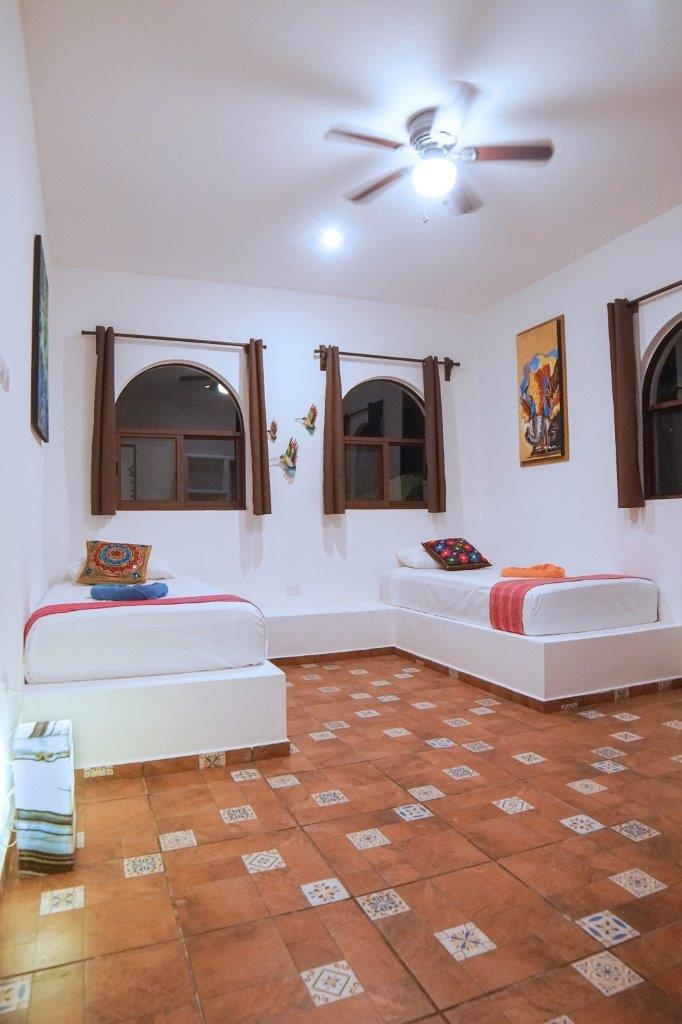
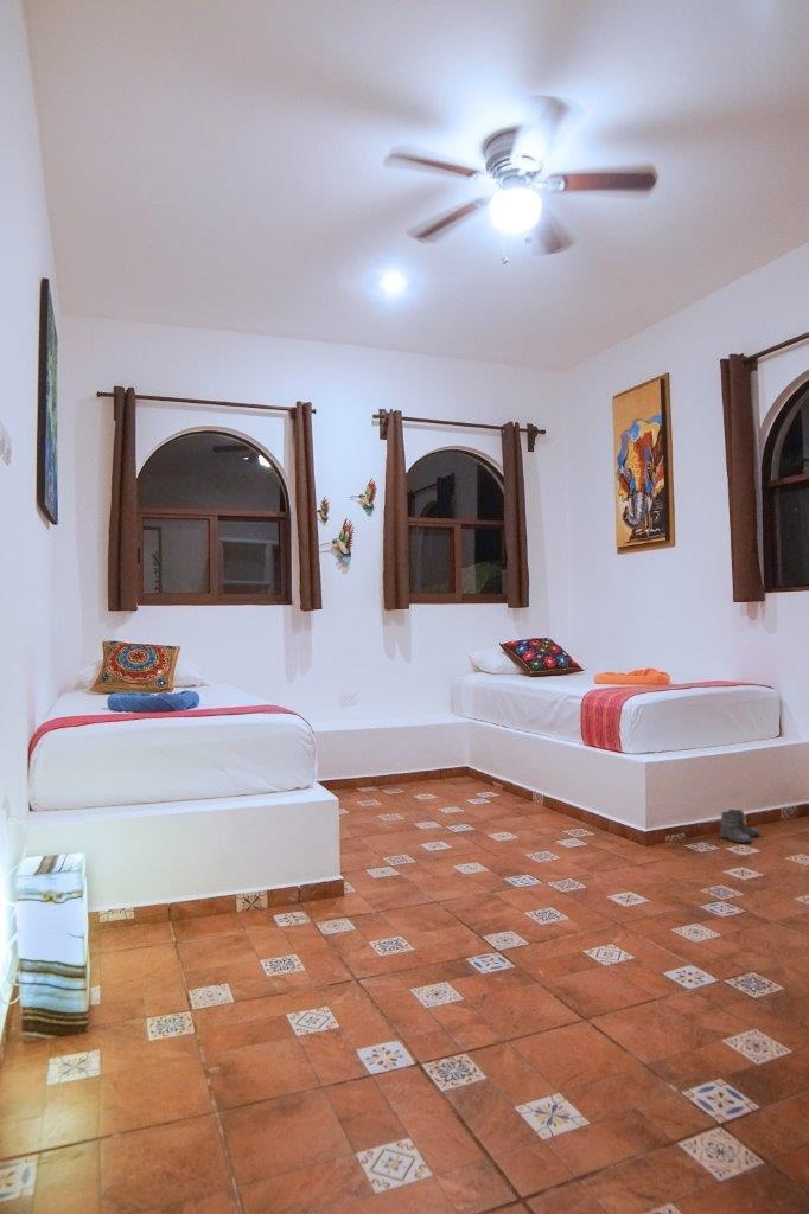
+ boots (738, 825)
